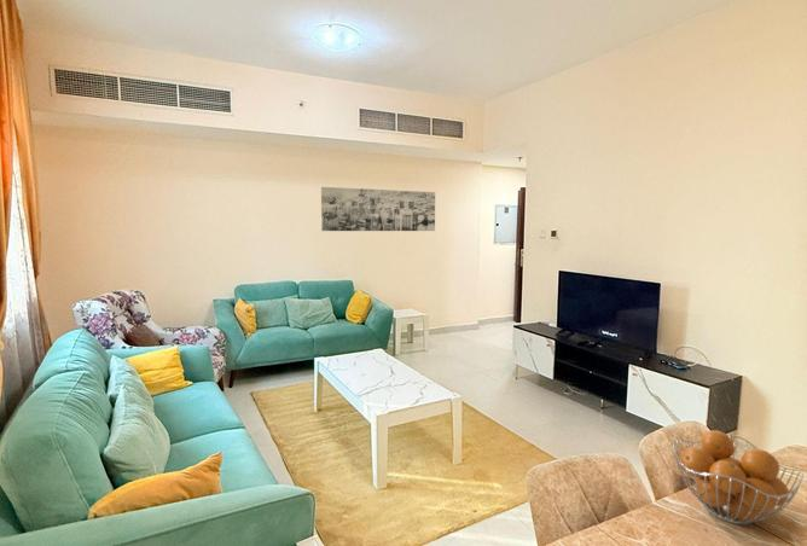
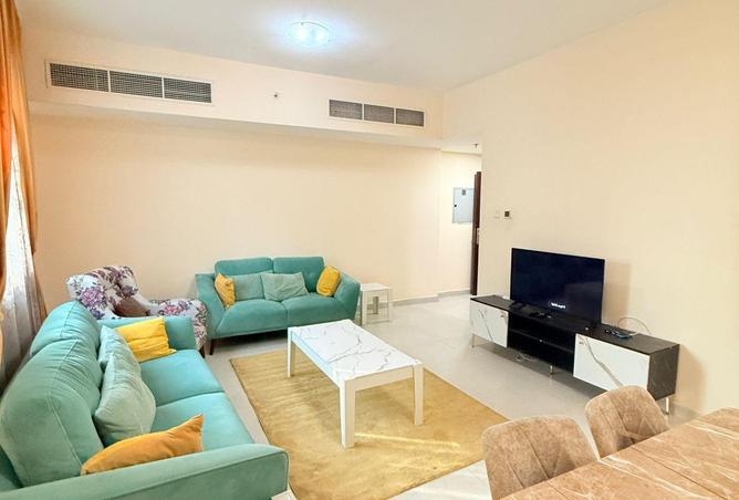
- wall art (381, 210)
- fruit basket (731, 475)
